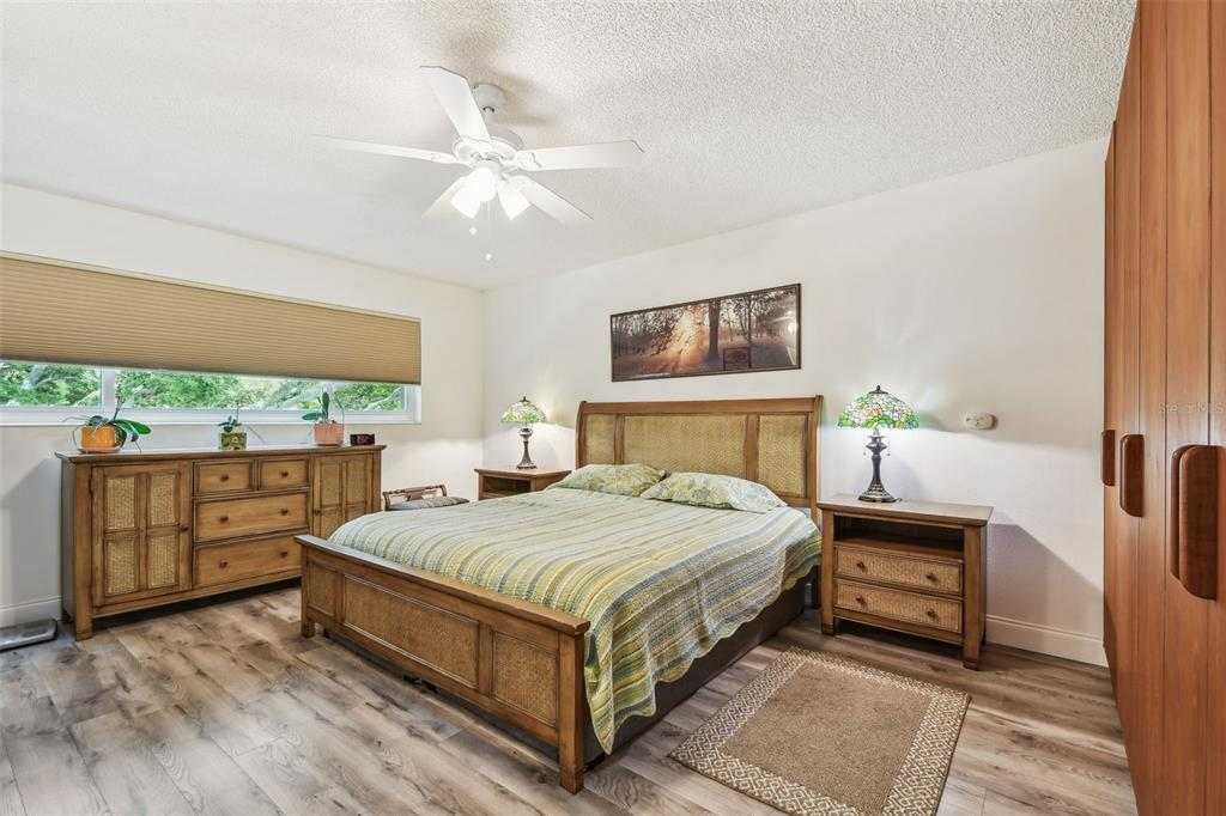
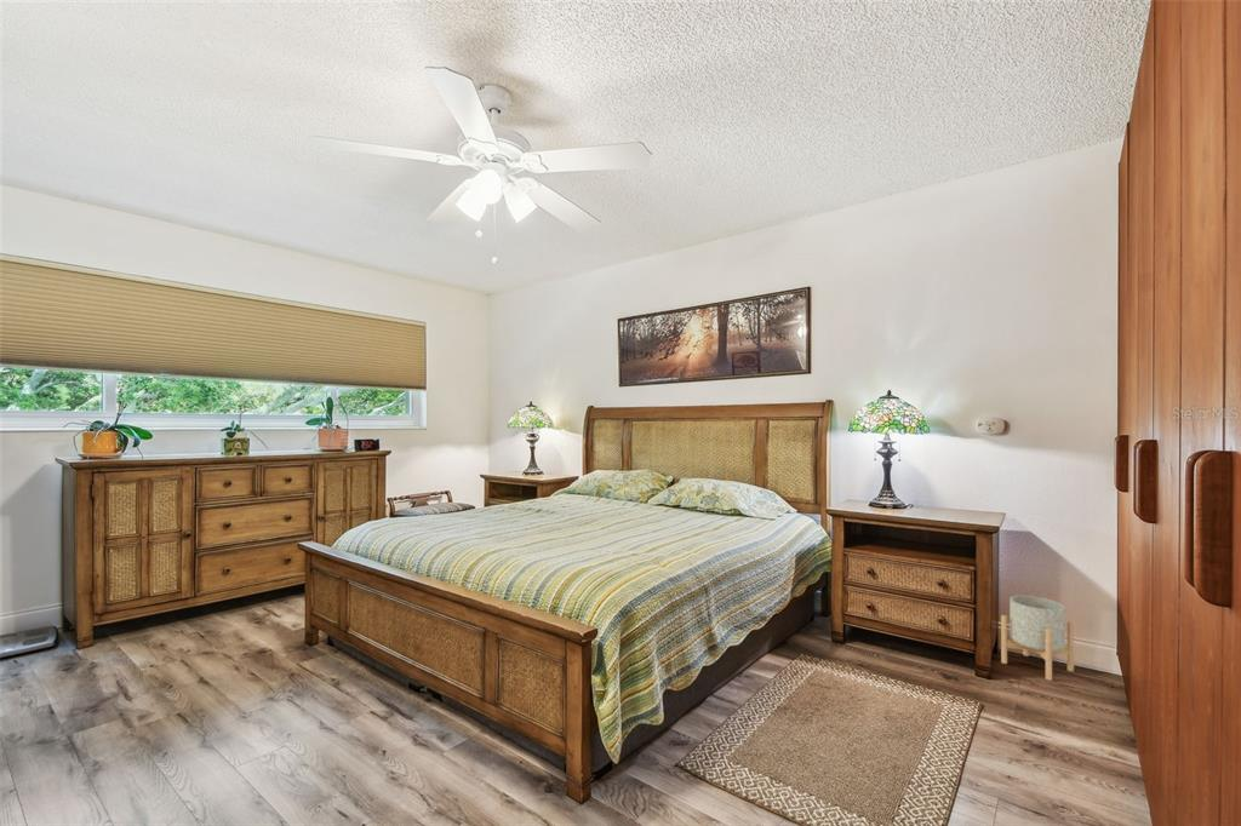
+ planter (1036, 635)
